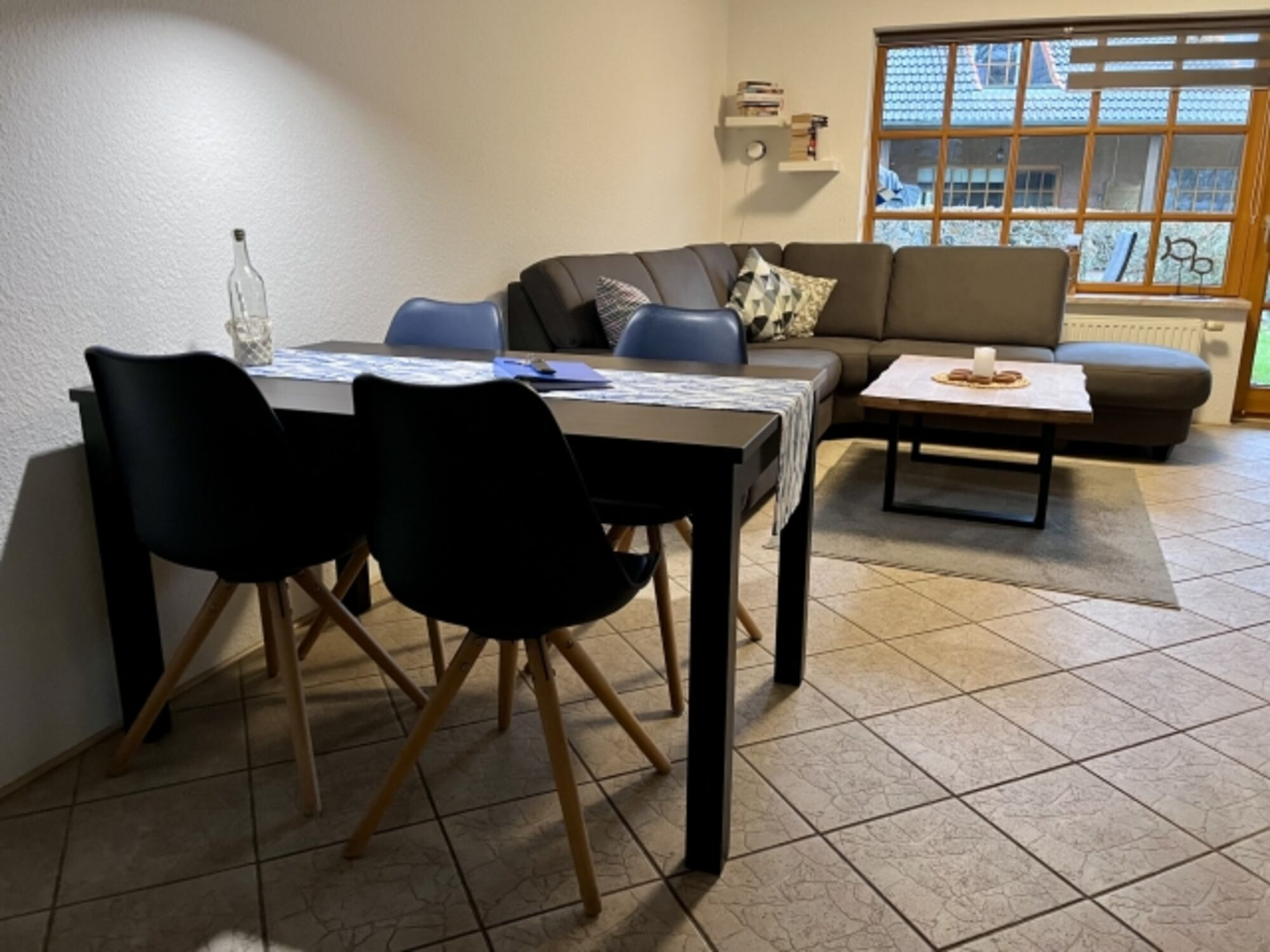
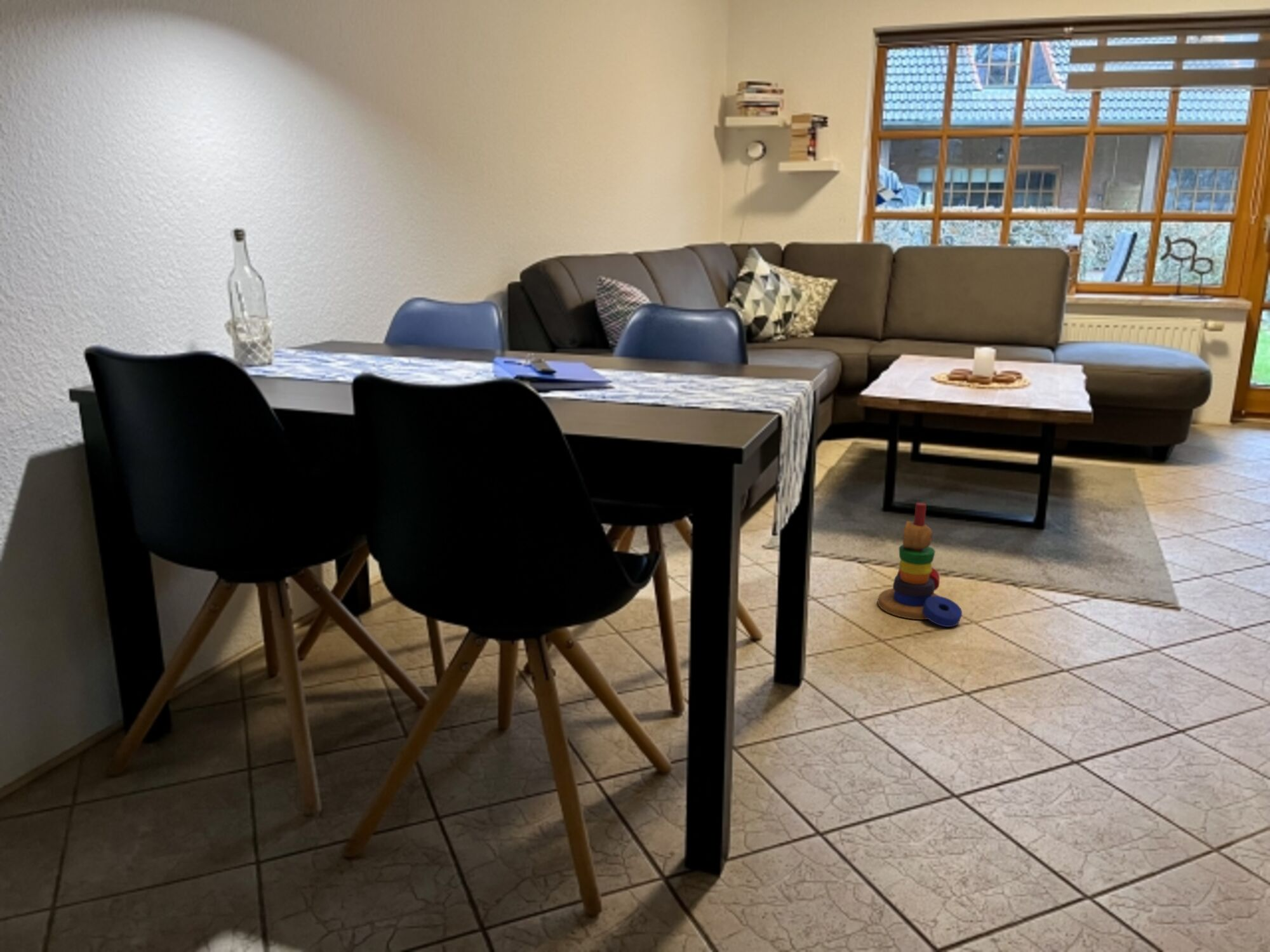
+ stacking toy (925, 556)
